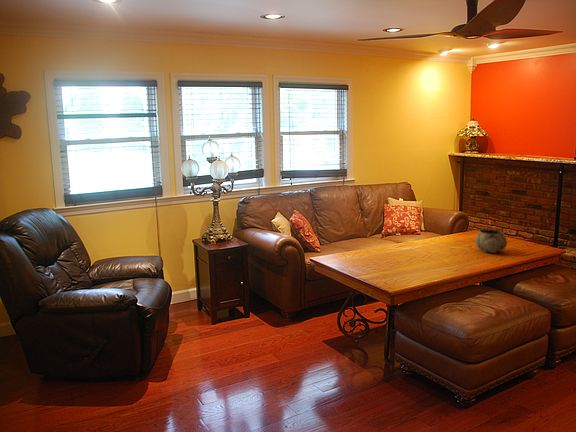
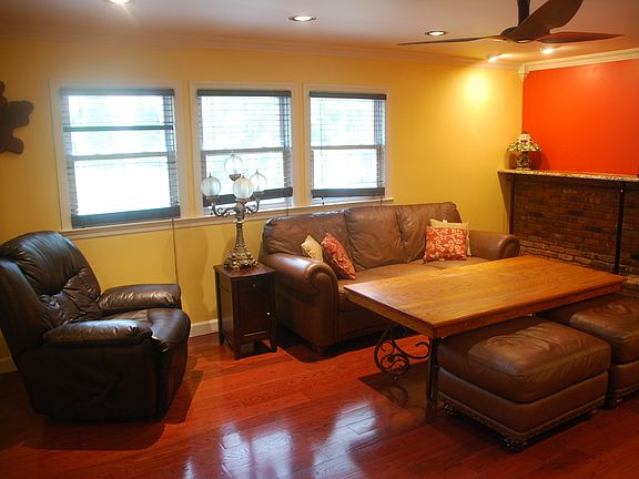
- decorative bowl (490, 241)
